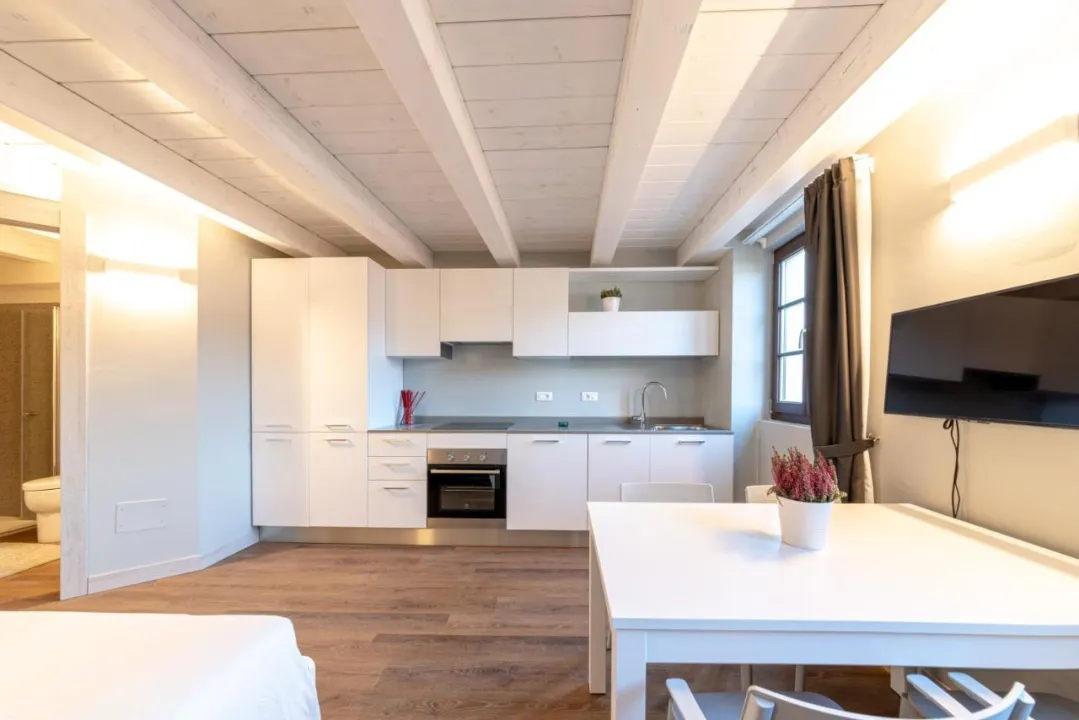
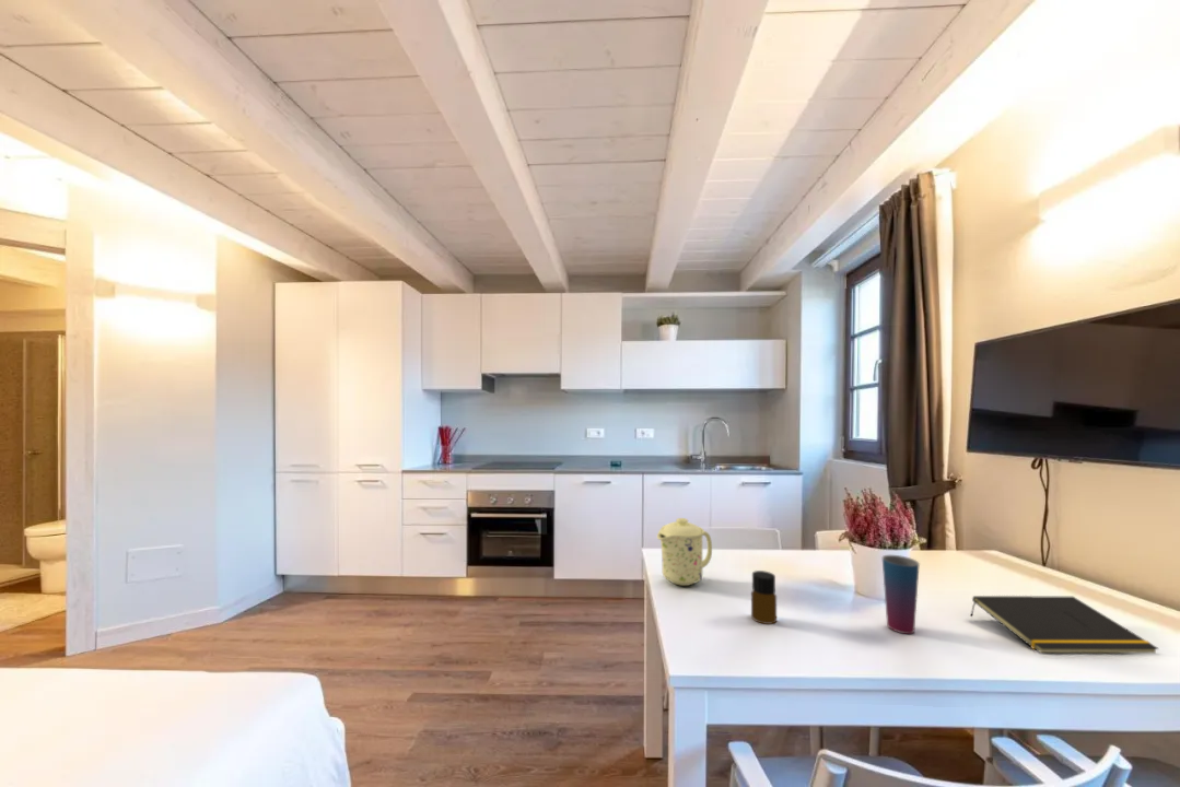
+ notepad (1058, 622)
+ mug (685, 549)
+ bottle (763, 596)
+ cup (900, 594)
